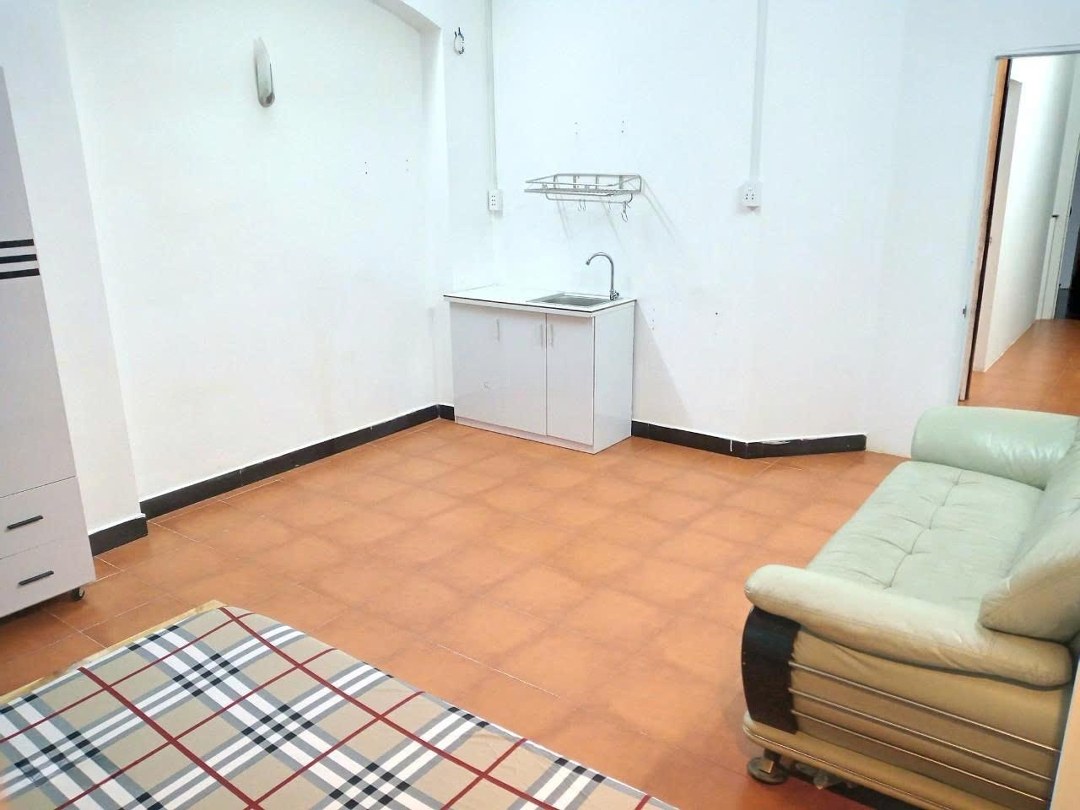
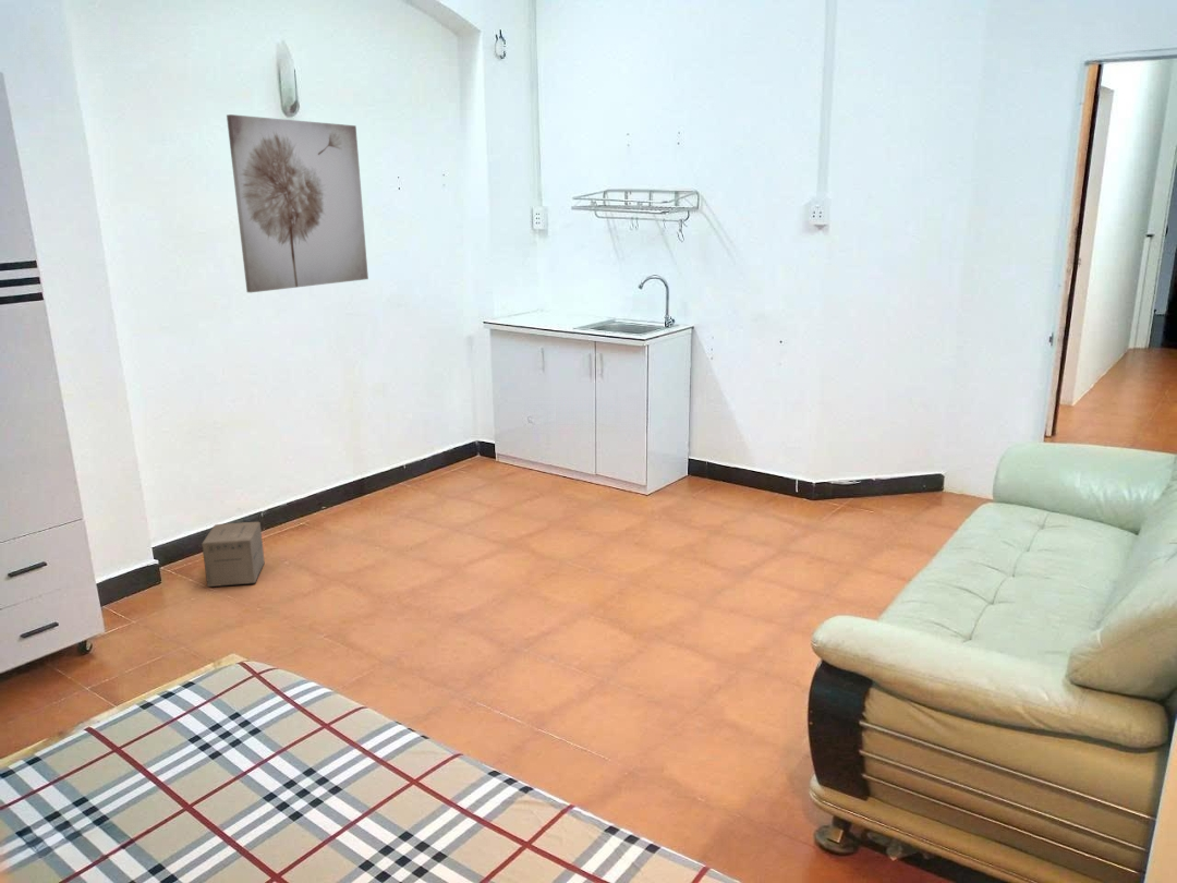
+ cardboard box (234, 553)
+ wall art (304, 204)
